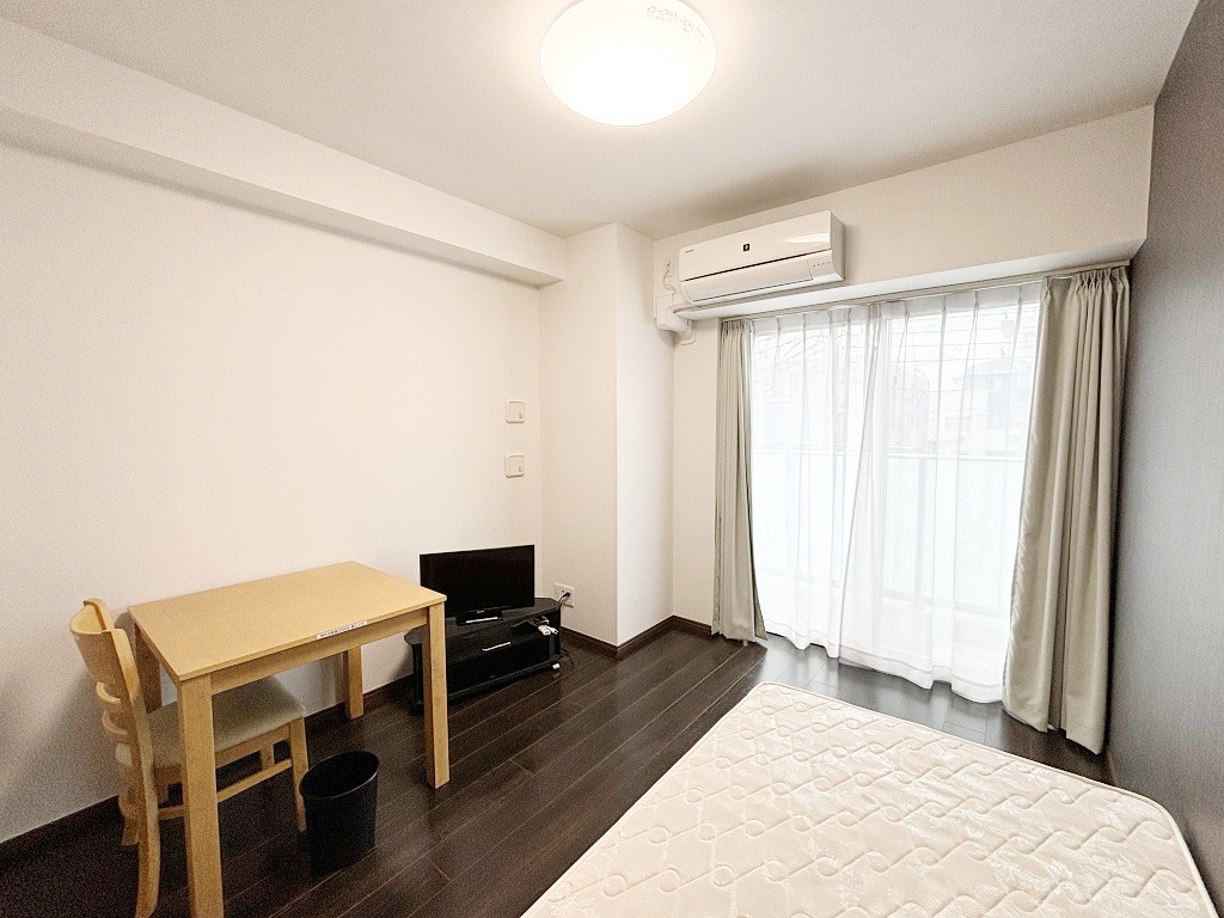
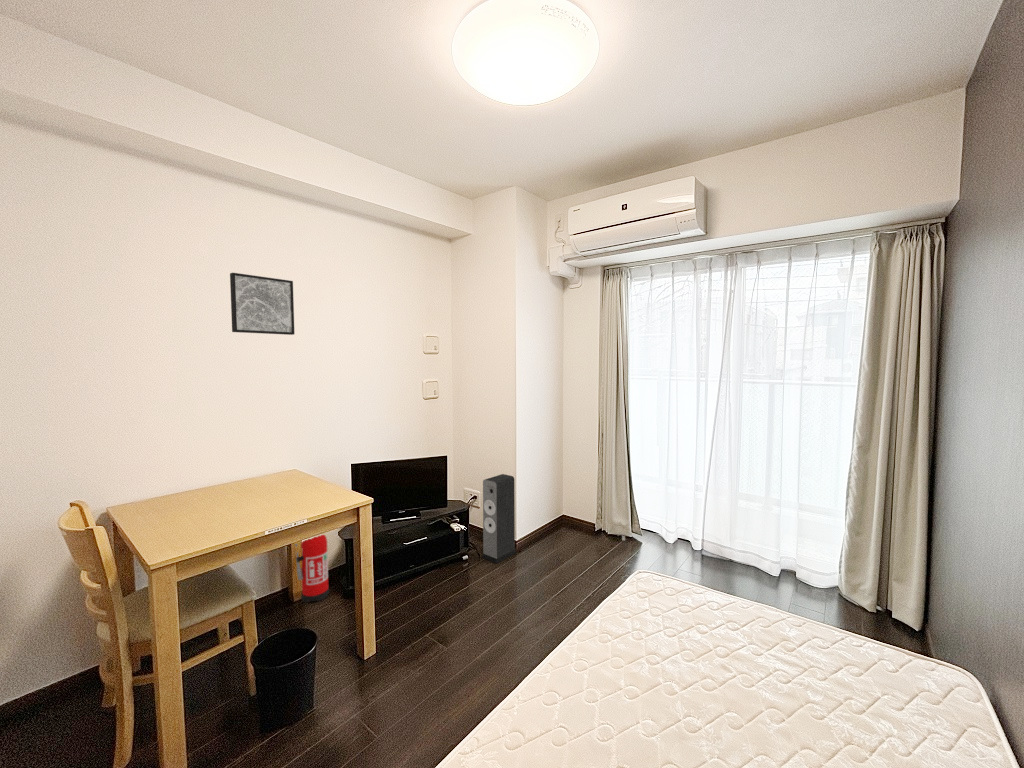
+ wall art (263, 305)
+ speaker (499, 516)
+ fire extinguisher (312, 555)
